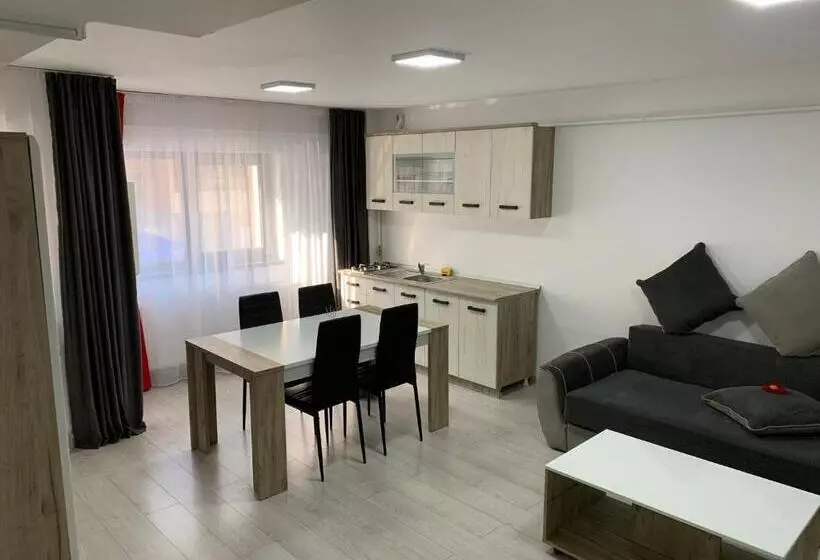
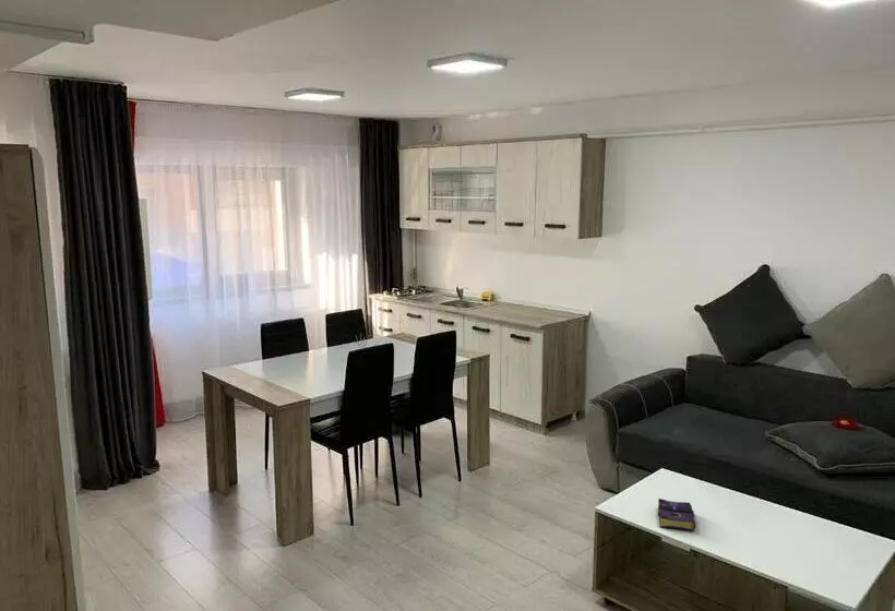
+ book (676, 514)
